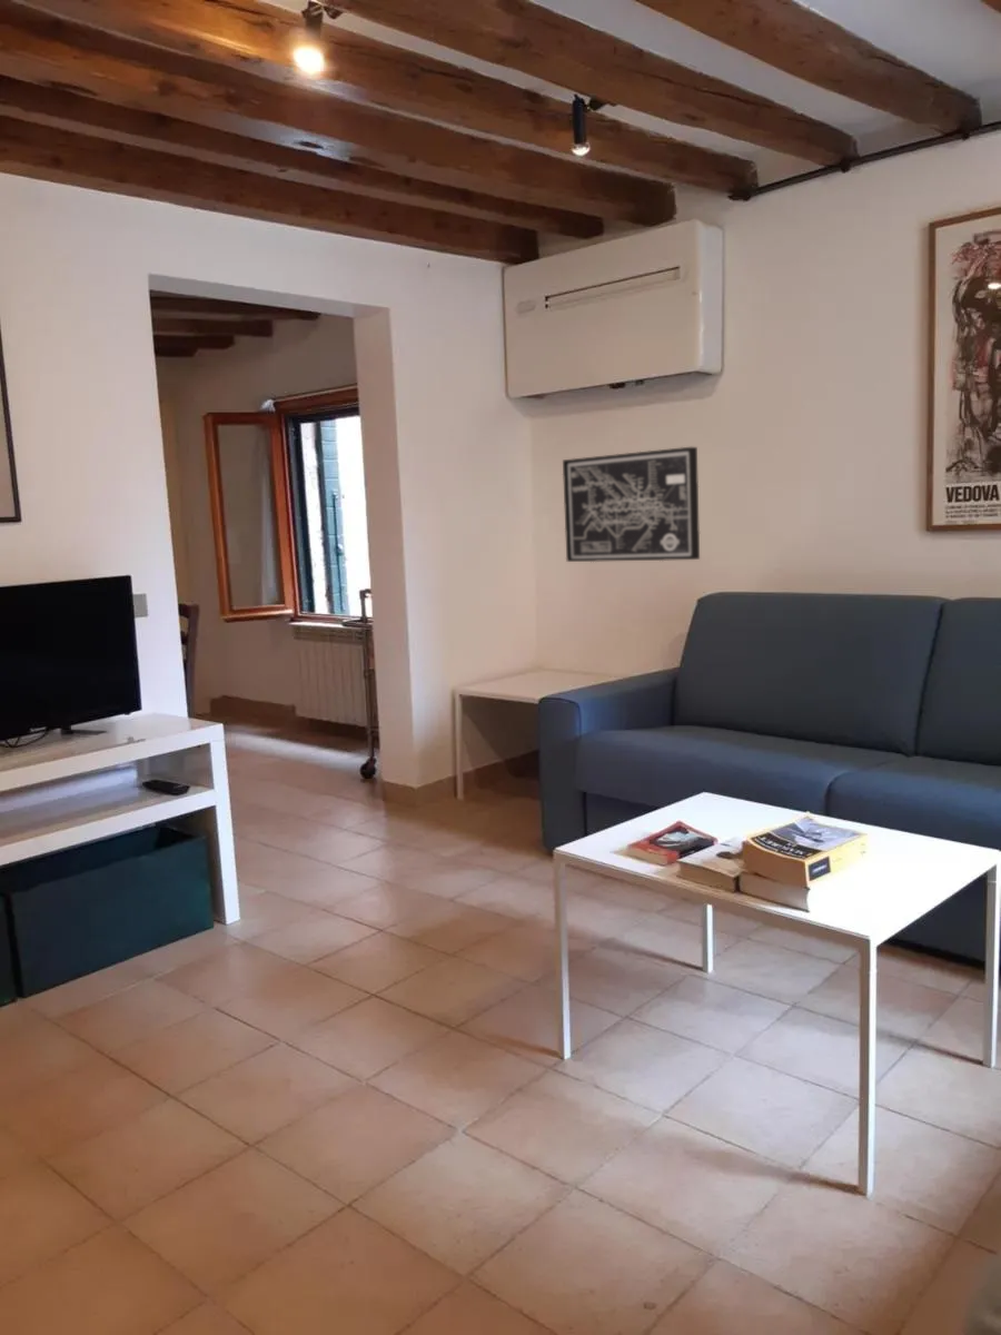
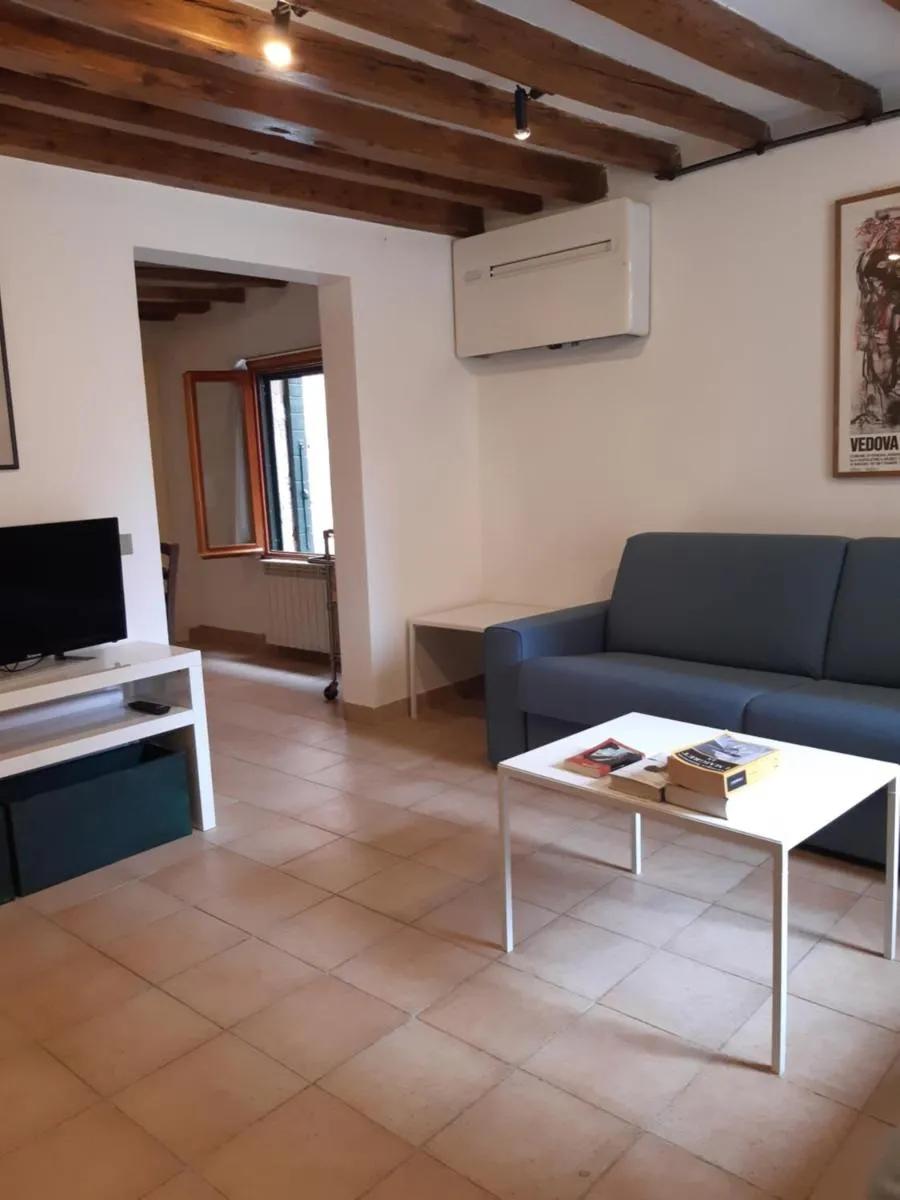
- wall art (628, 507)
